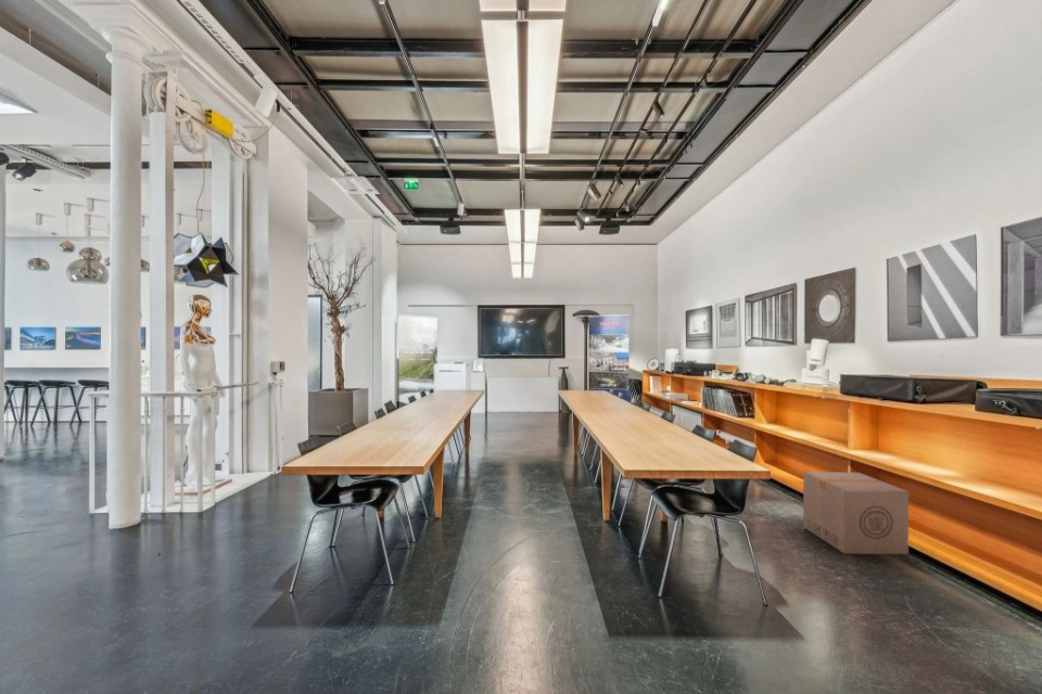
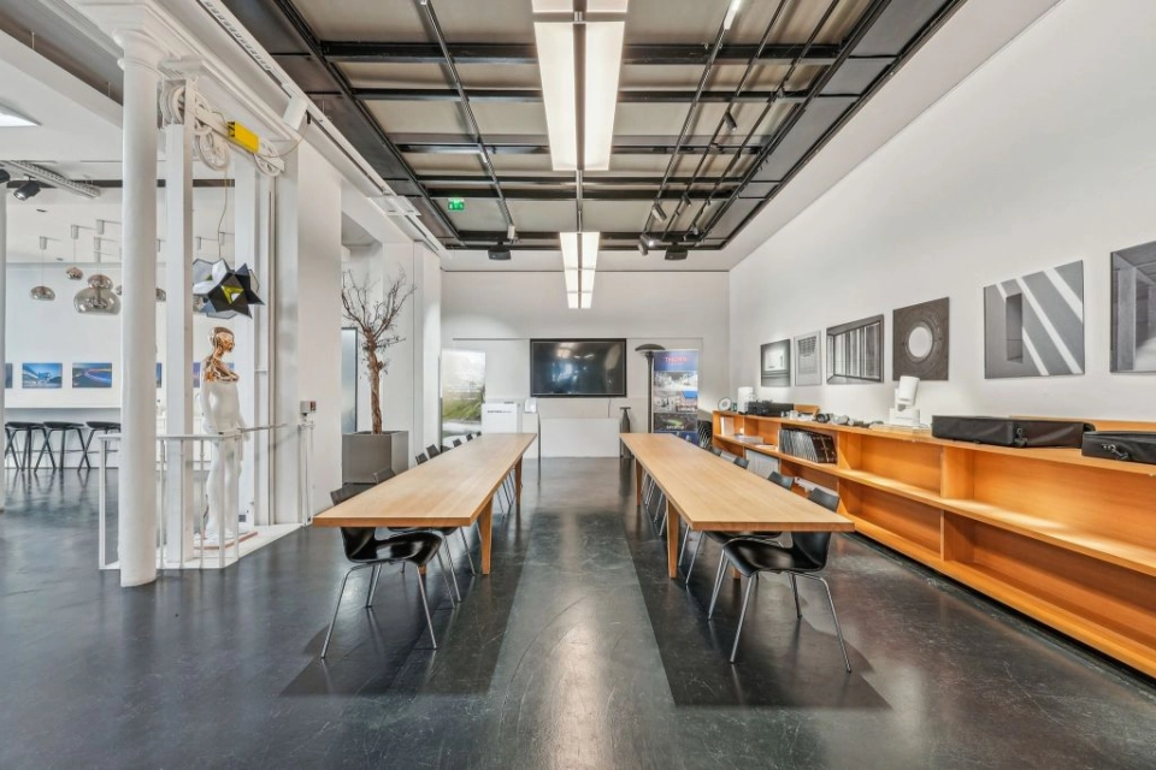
- cardboard box (852, 510)
